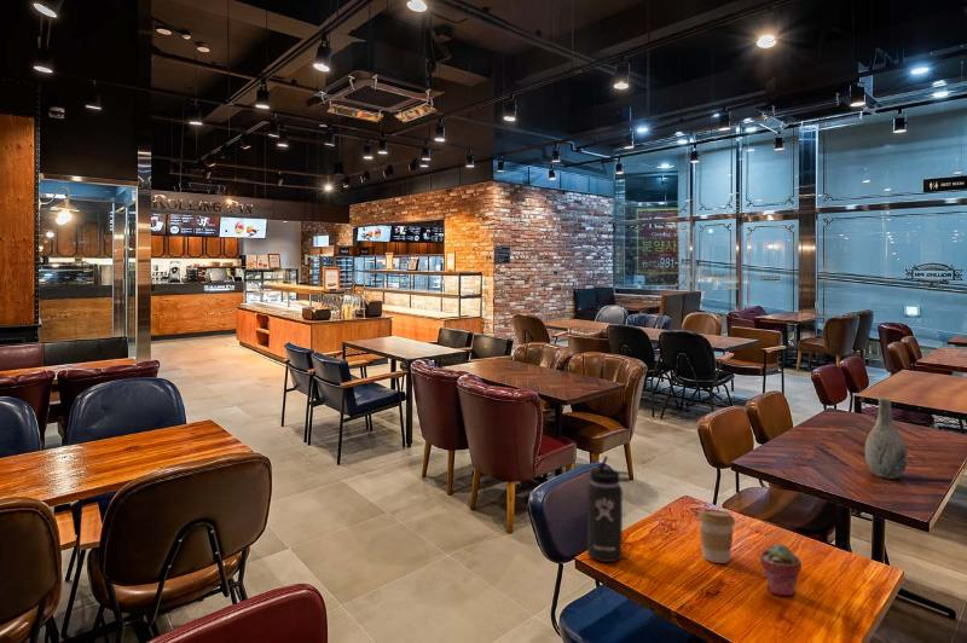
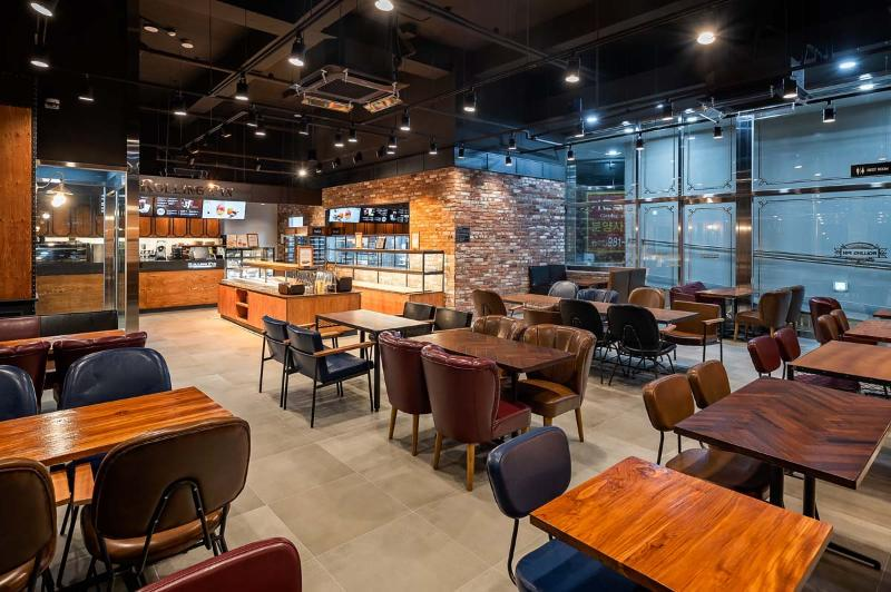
- potted succulent (780, 567)
- vase (886, 436)
- coffee cup (716, 533)
- thermos bottle (608, 505)
